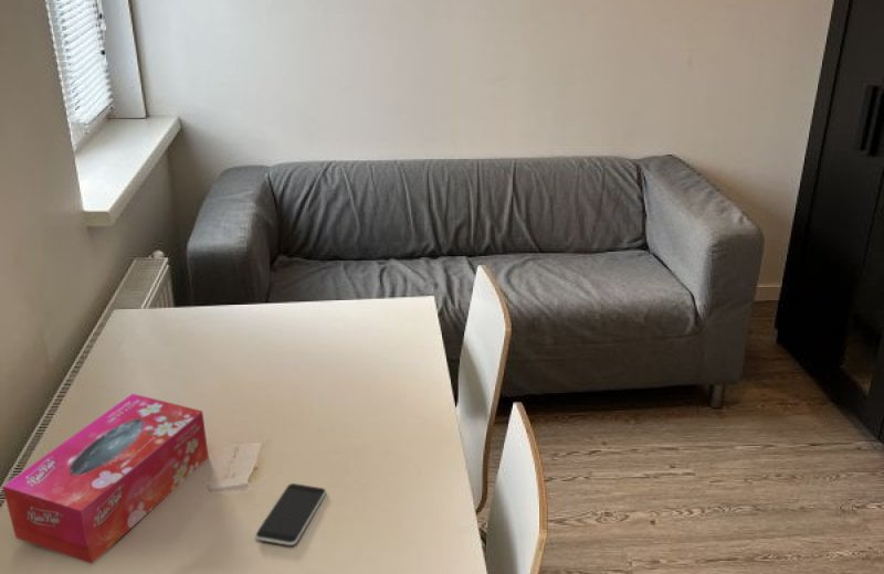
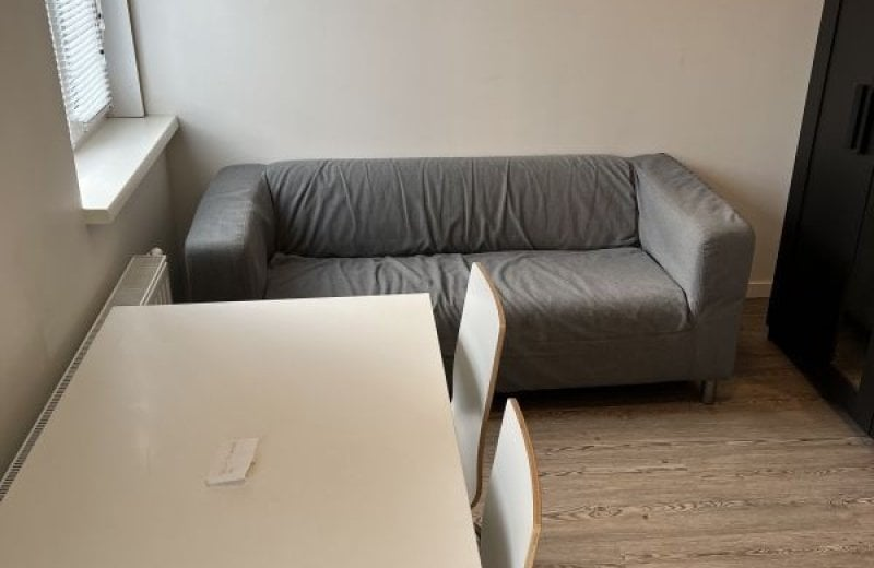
- tissue box (114, 470)
- smartphone (292, 512)
